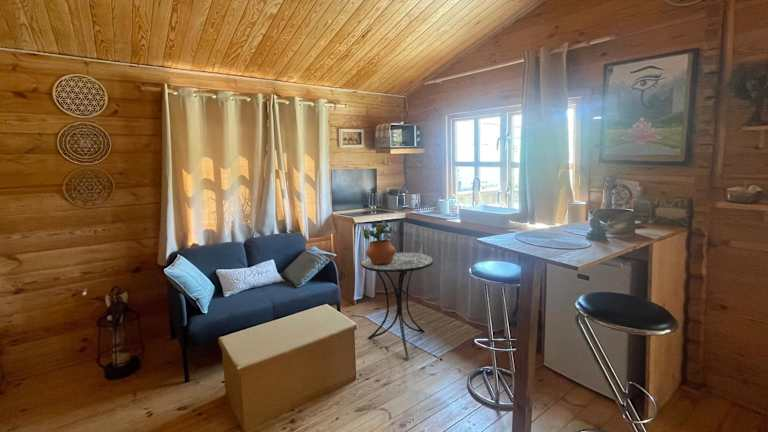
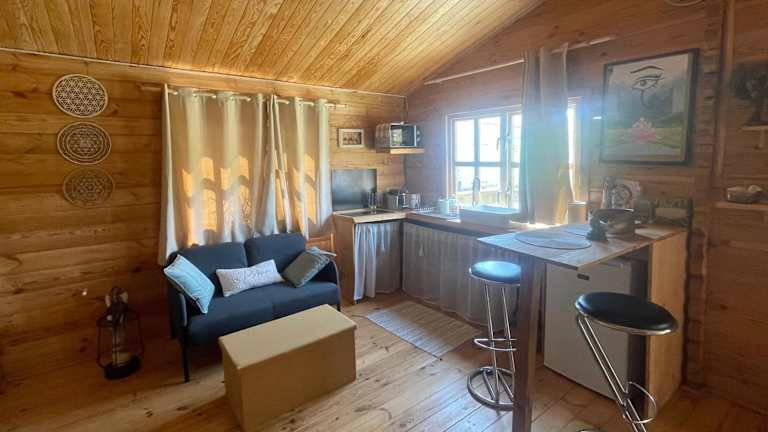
- potted plant (382, 241)
- side table (398, 301)
